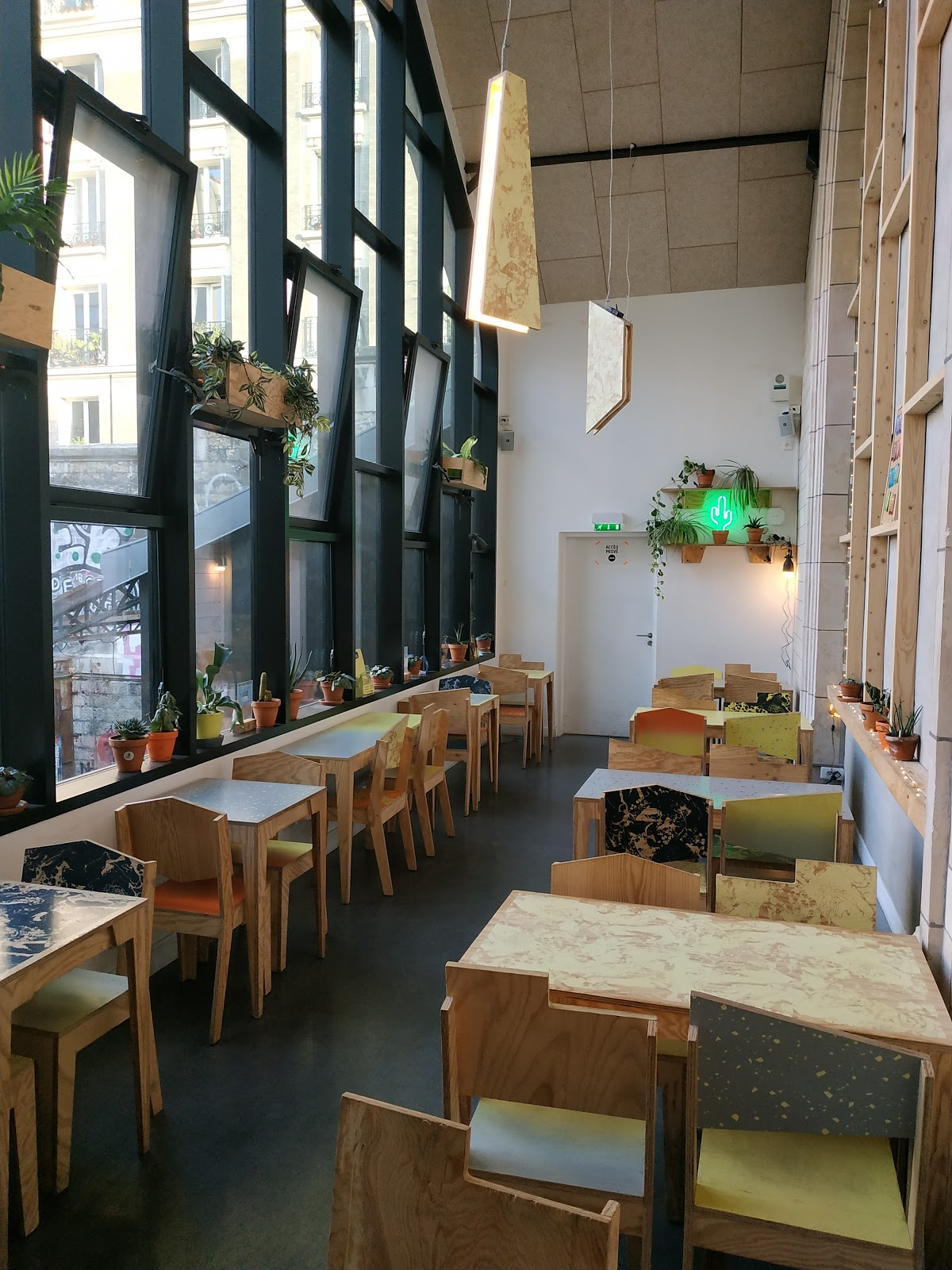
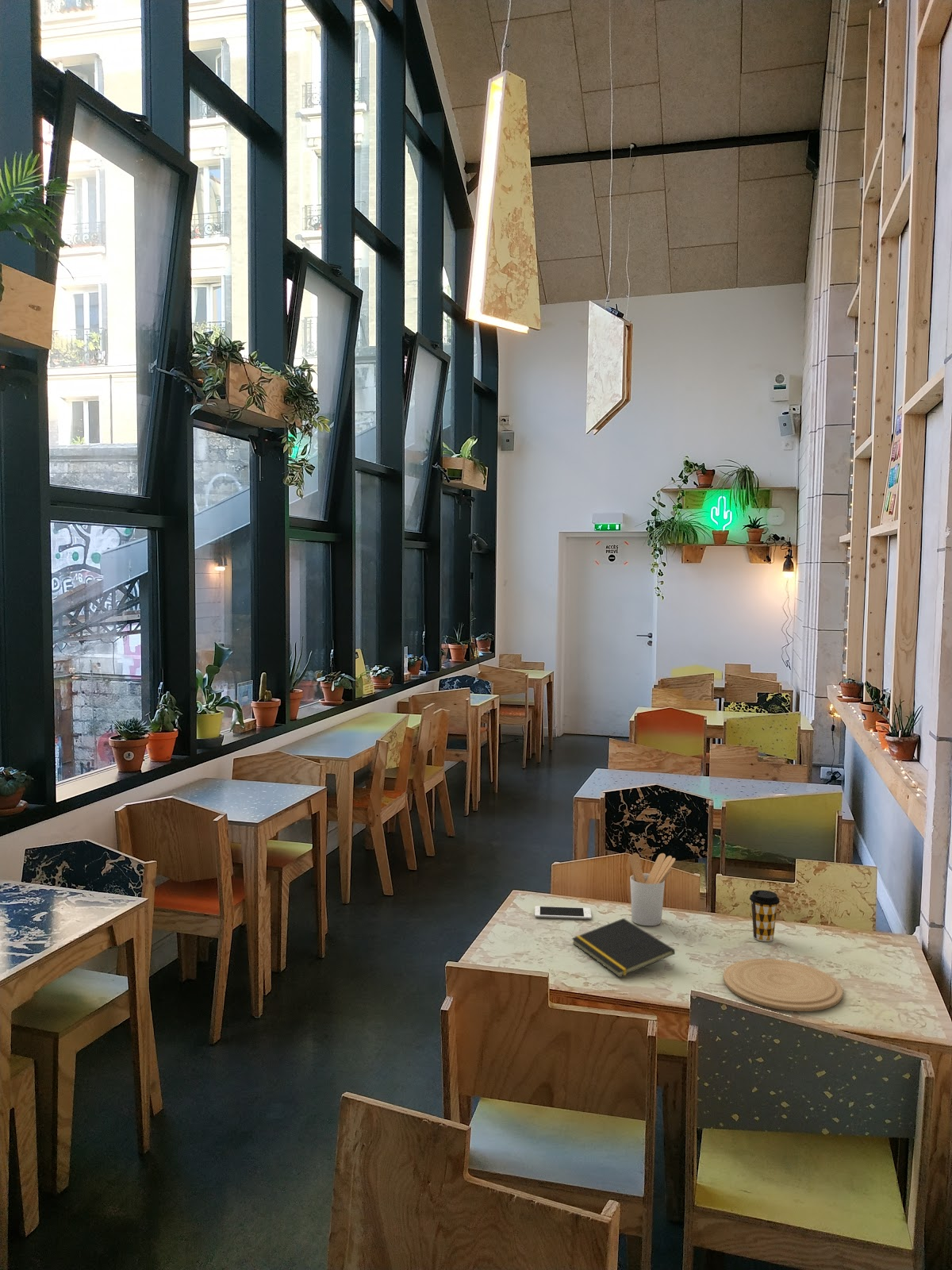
+ utensil holder (653, 887)
+ plate (781, 982)
+ notepad (621, 945)
+ cell phone (562, 912)
+ coffee cup (764, 915)
